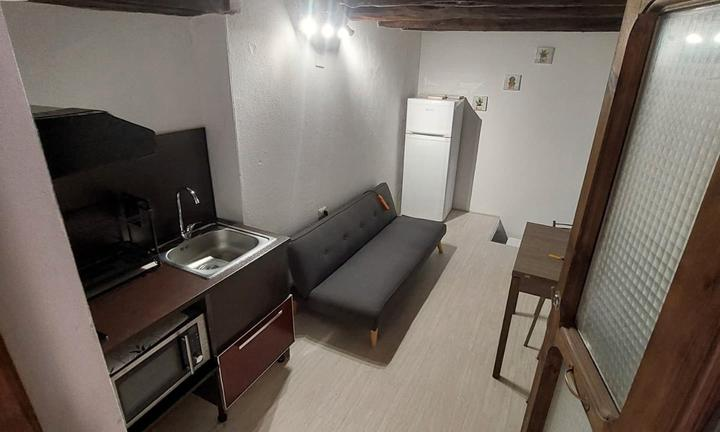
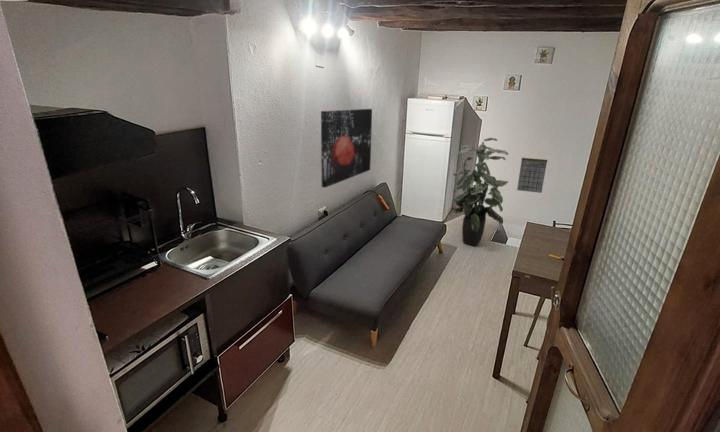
+ indoor plant (479, 194)
+ wall art (349, 144)
+ calendar (532, 171)
